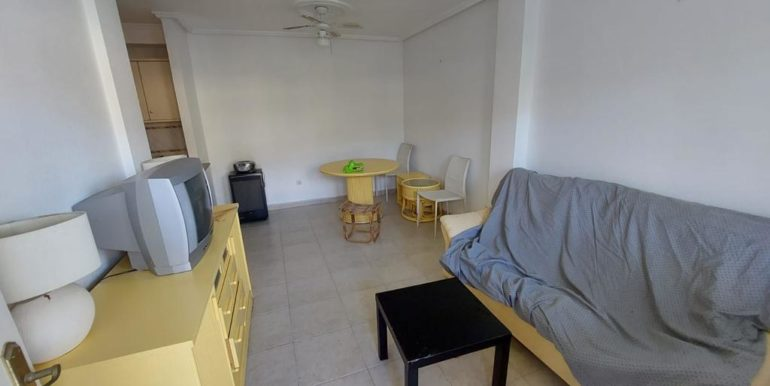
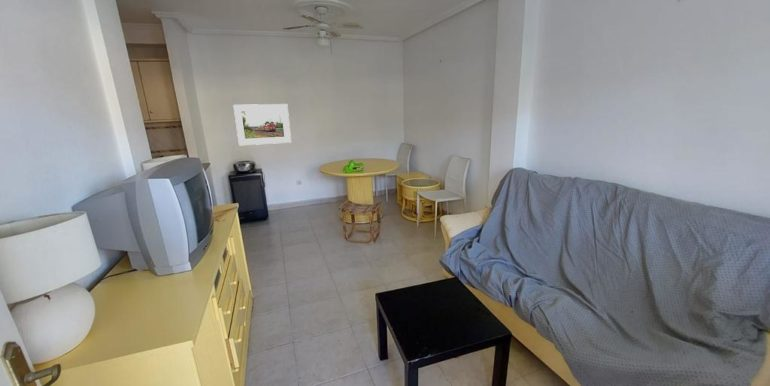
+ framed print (263, 124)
